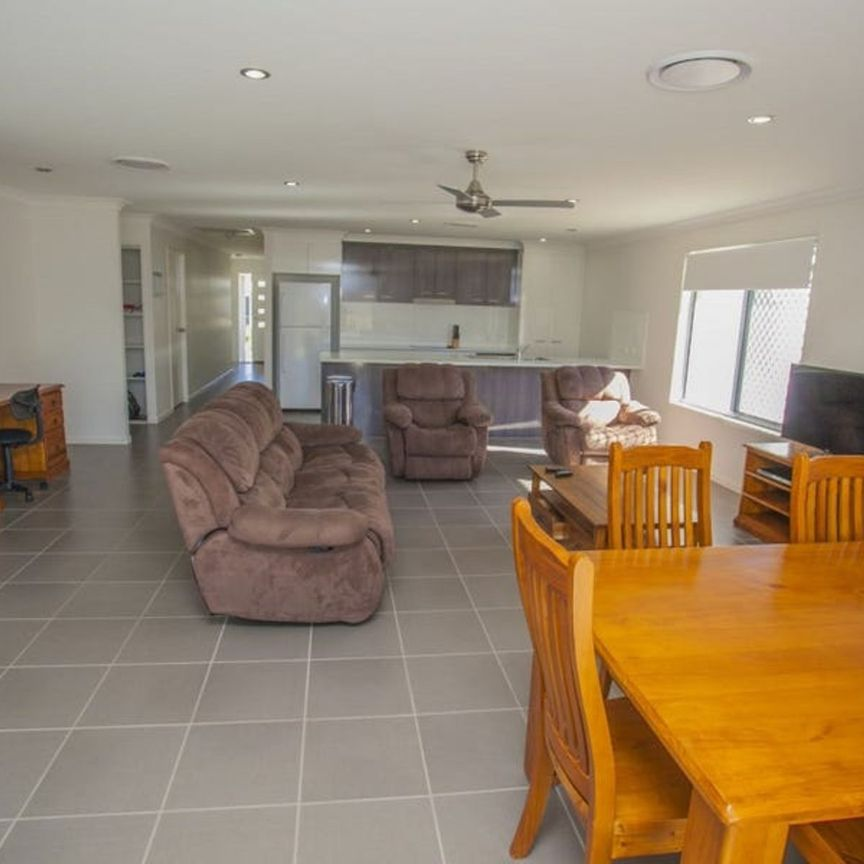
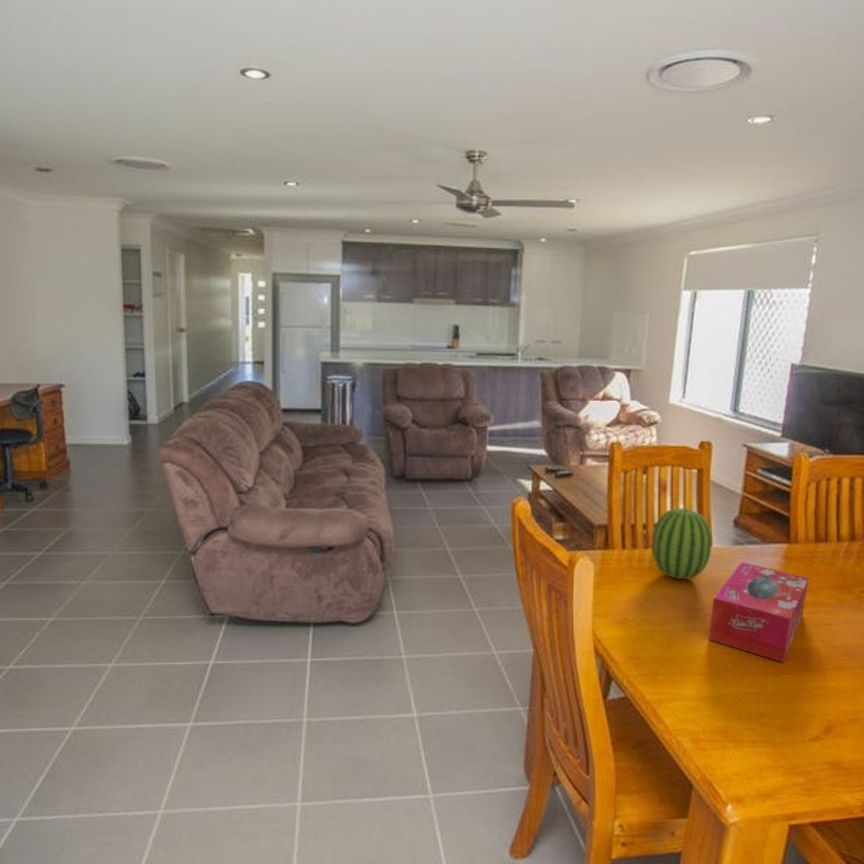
+ fruit (681, 541)
+ tissue box (760, 607)
